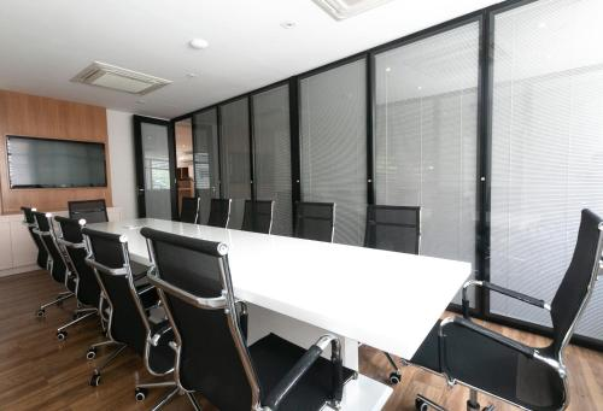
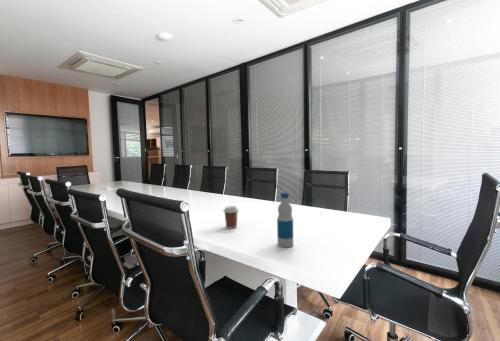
+ coffee cup (231, 217)
+ bottle (285, 218)
